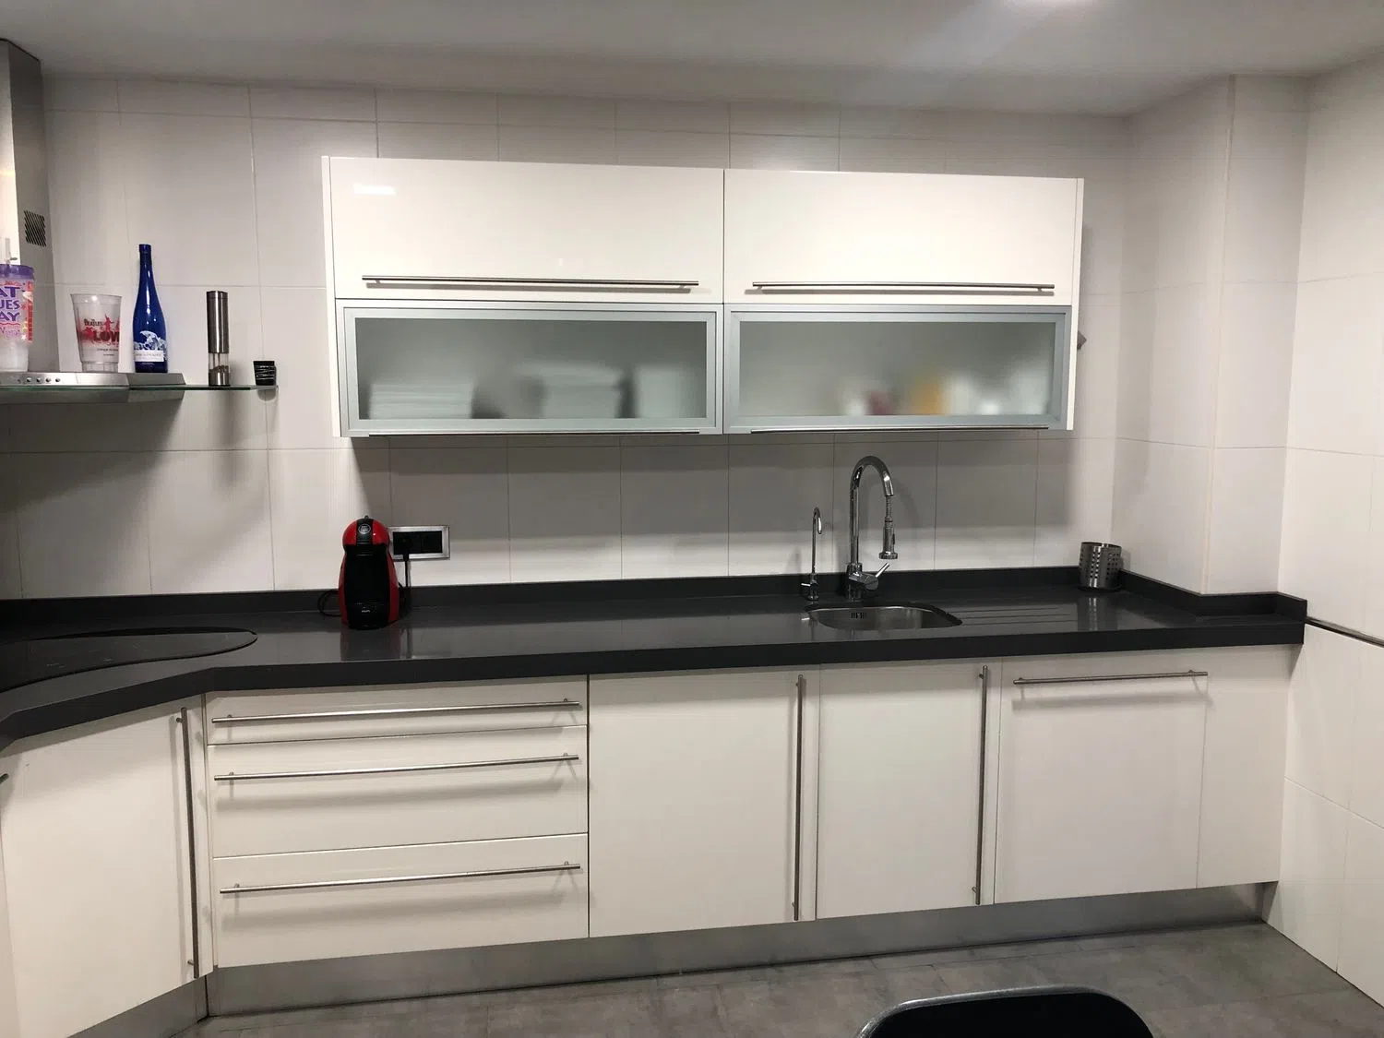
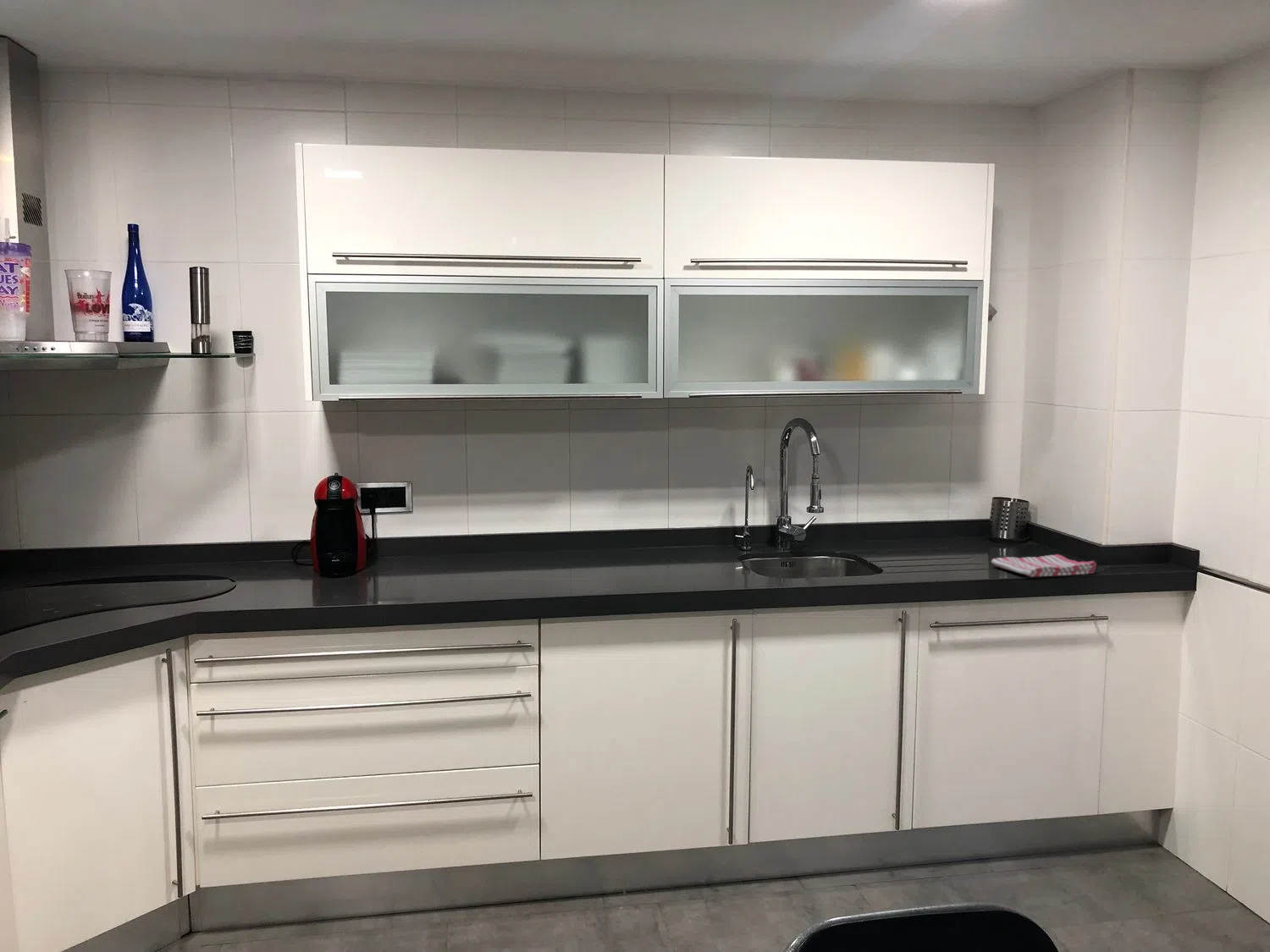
+ dish towel (1042, 564)
